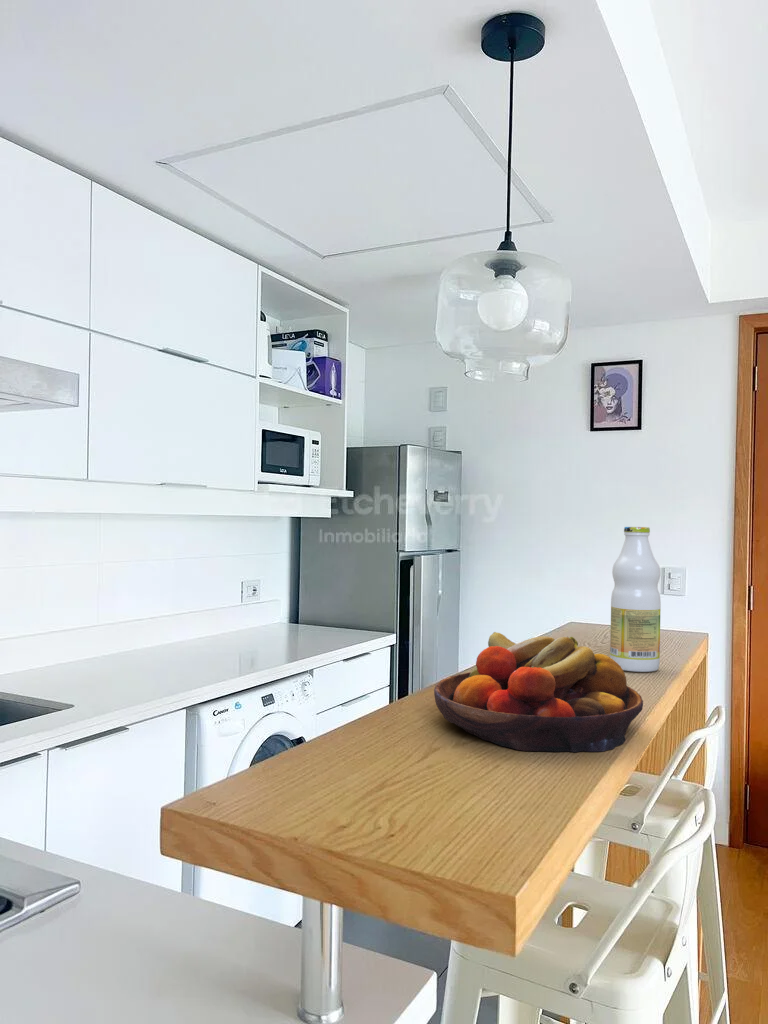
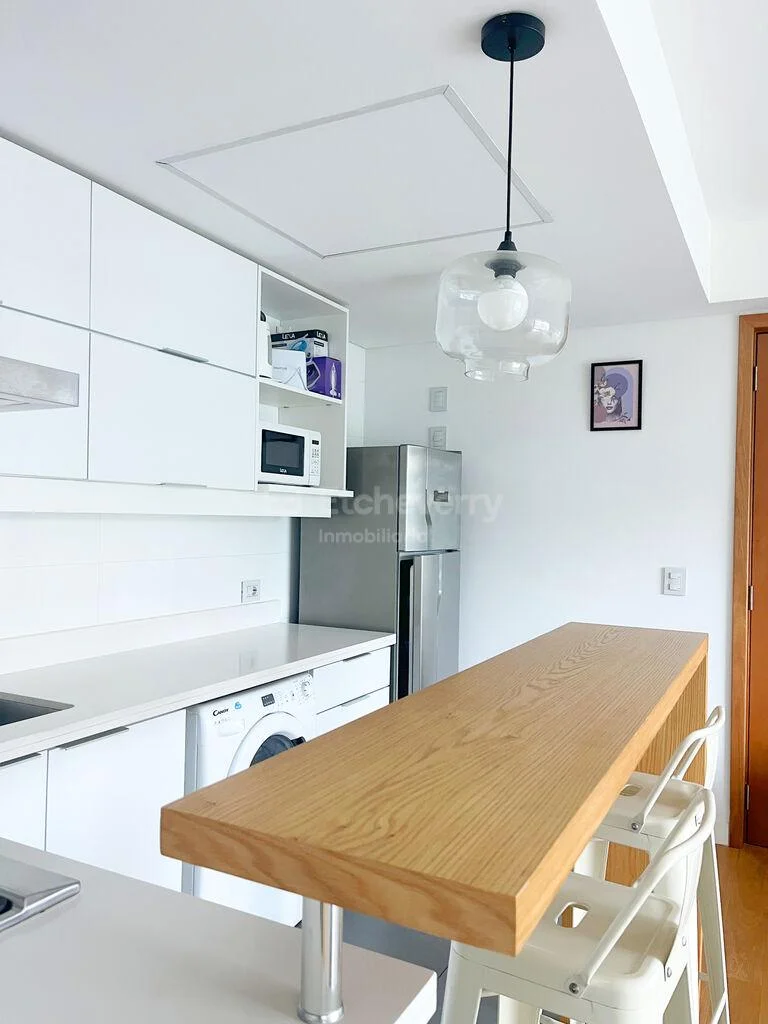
- bottle (635, 597)
- fruit bowl (534, 681)
